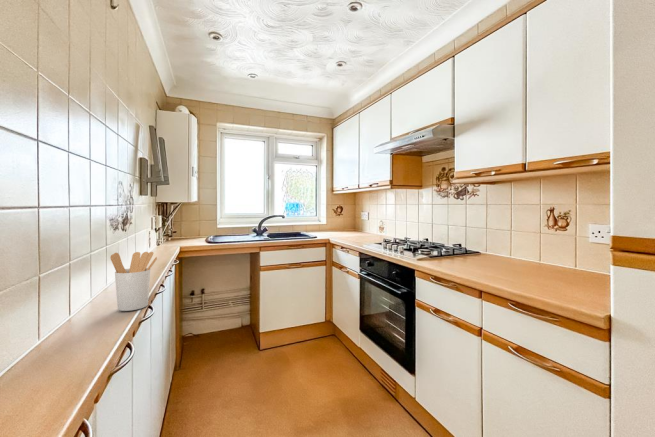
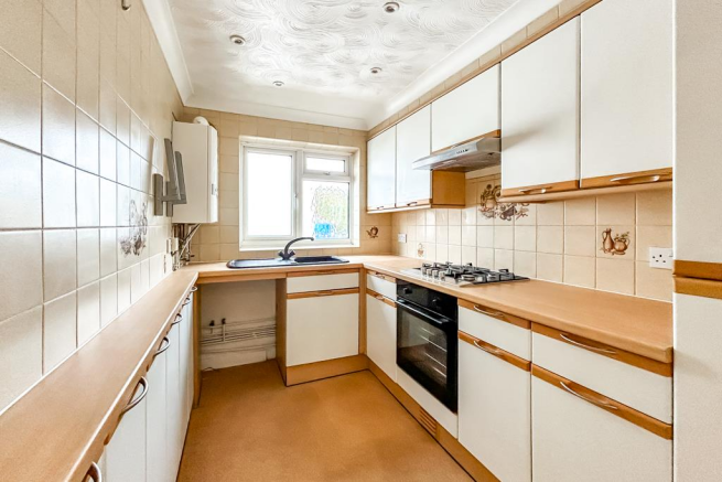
- utensil holder (136, 278)
